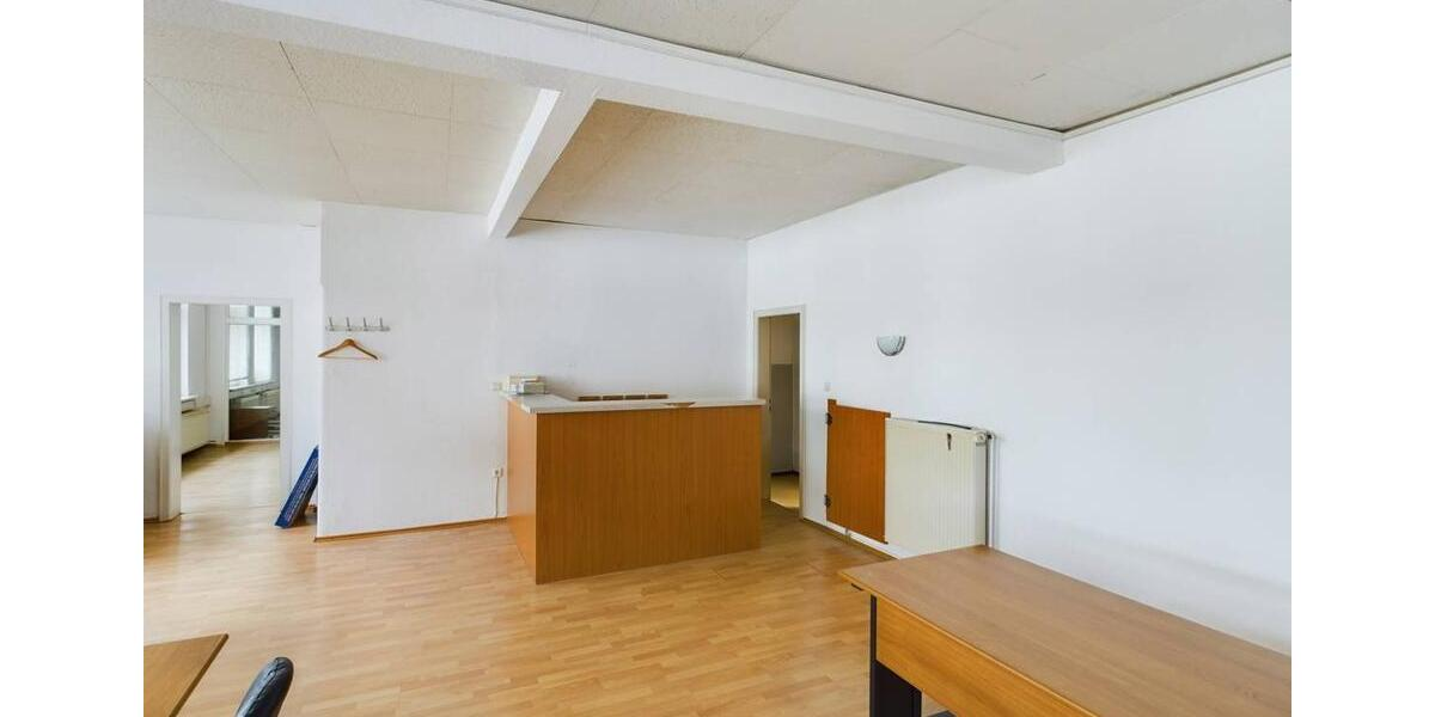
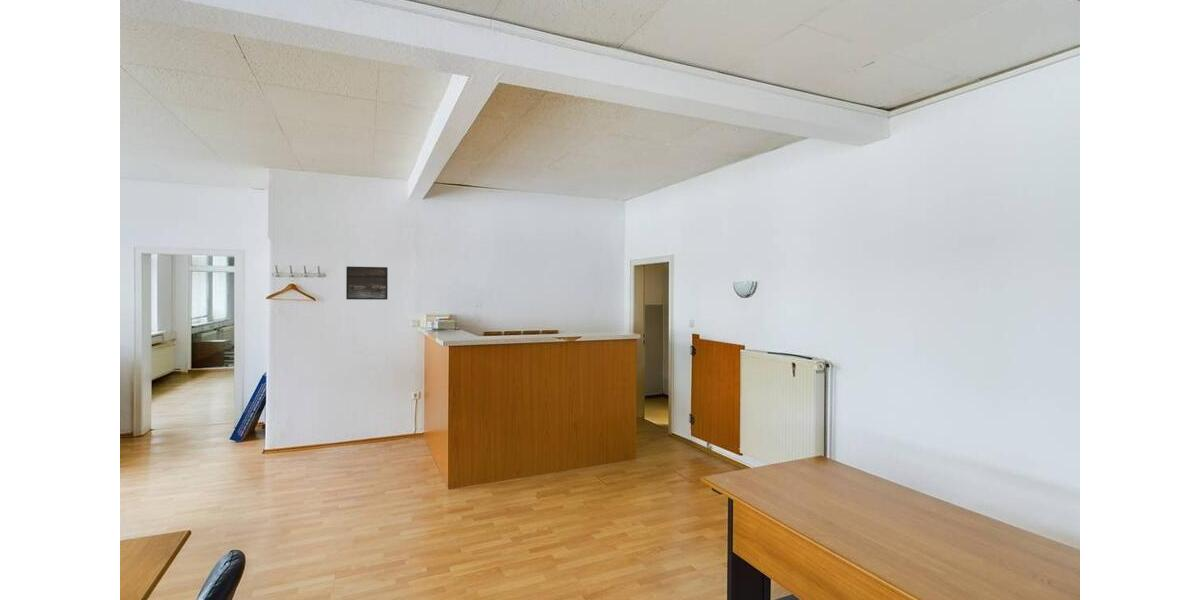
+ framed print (367, 283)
